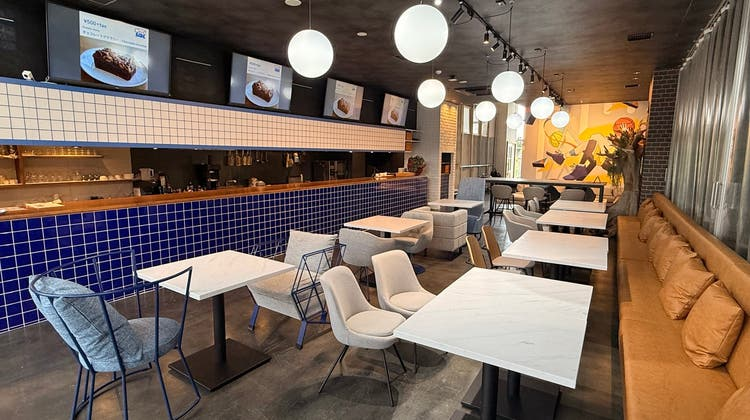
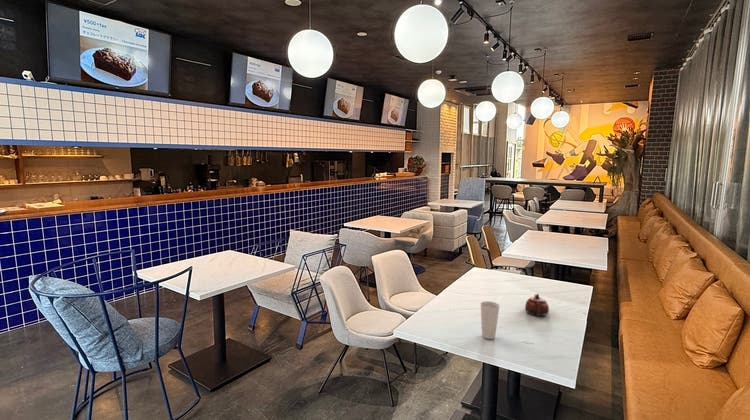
+ cup (489, 320)
+ teapot (537, 303)
